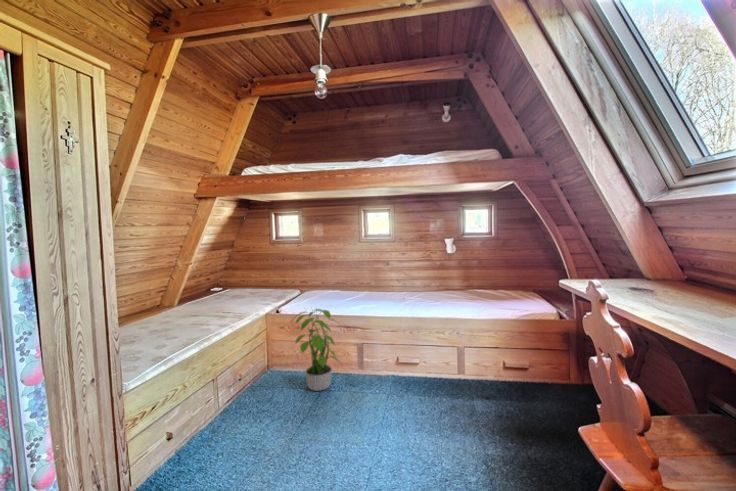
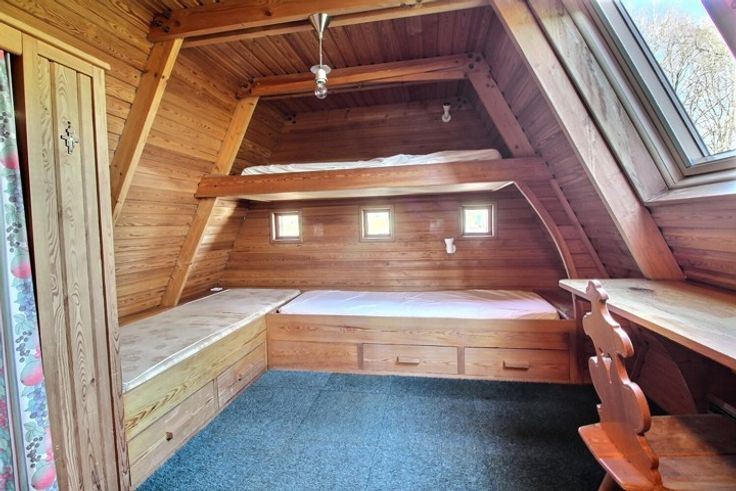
- potted plant (312, 347)
